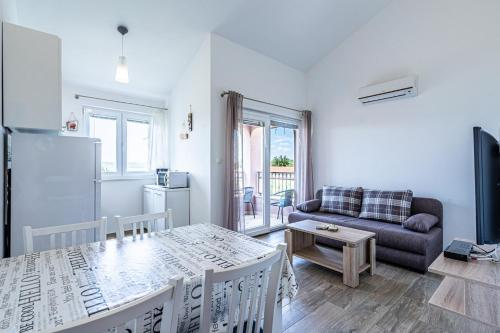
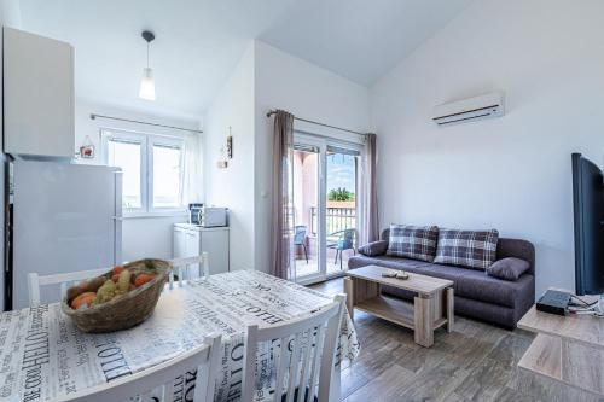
+ fruit basket (121, 290)
